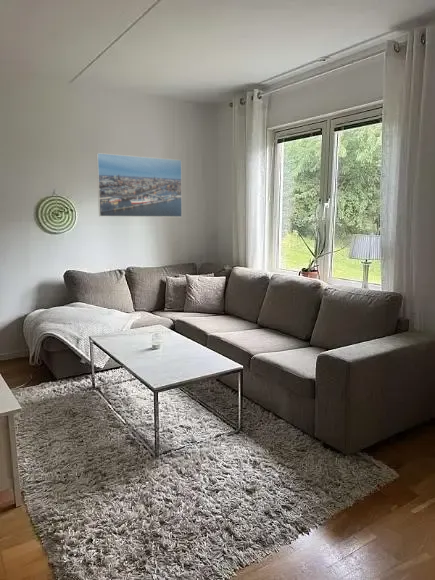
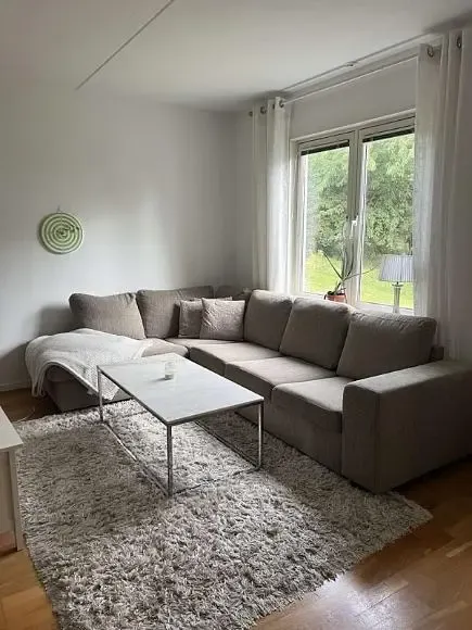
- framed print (141, 187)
